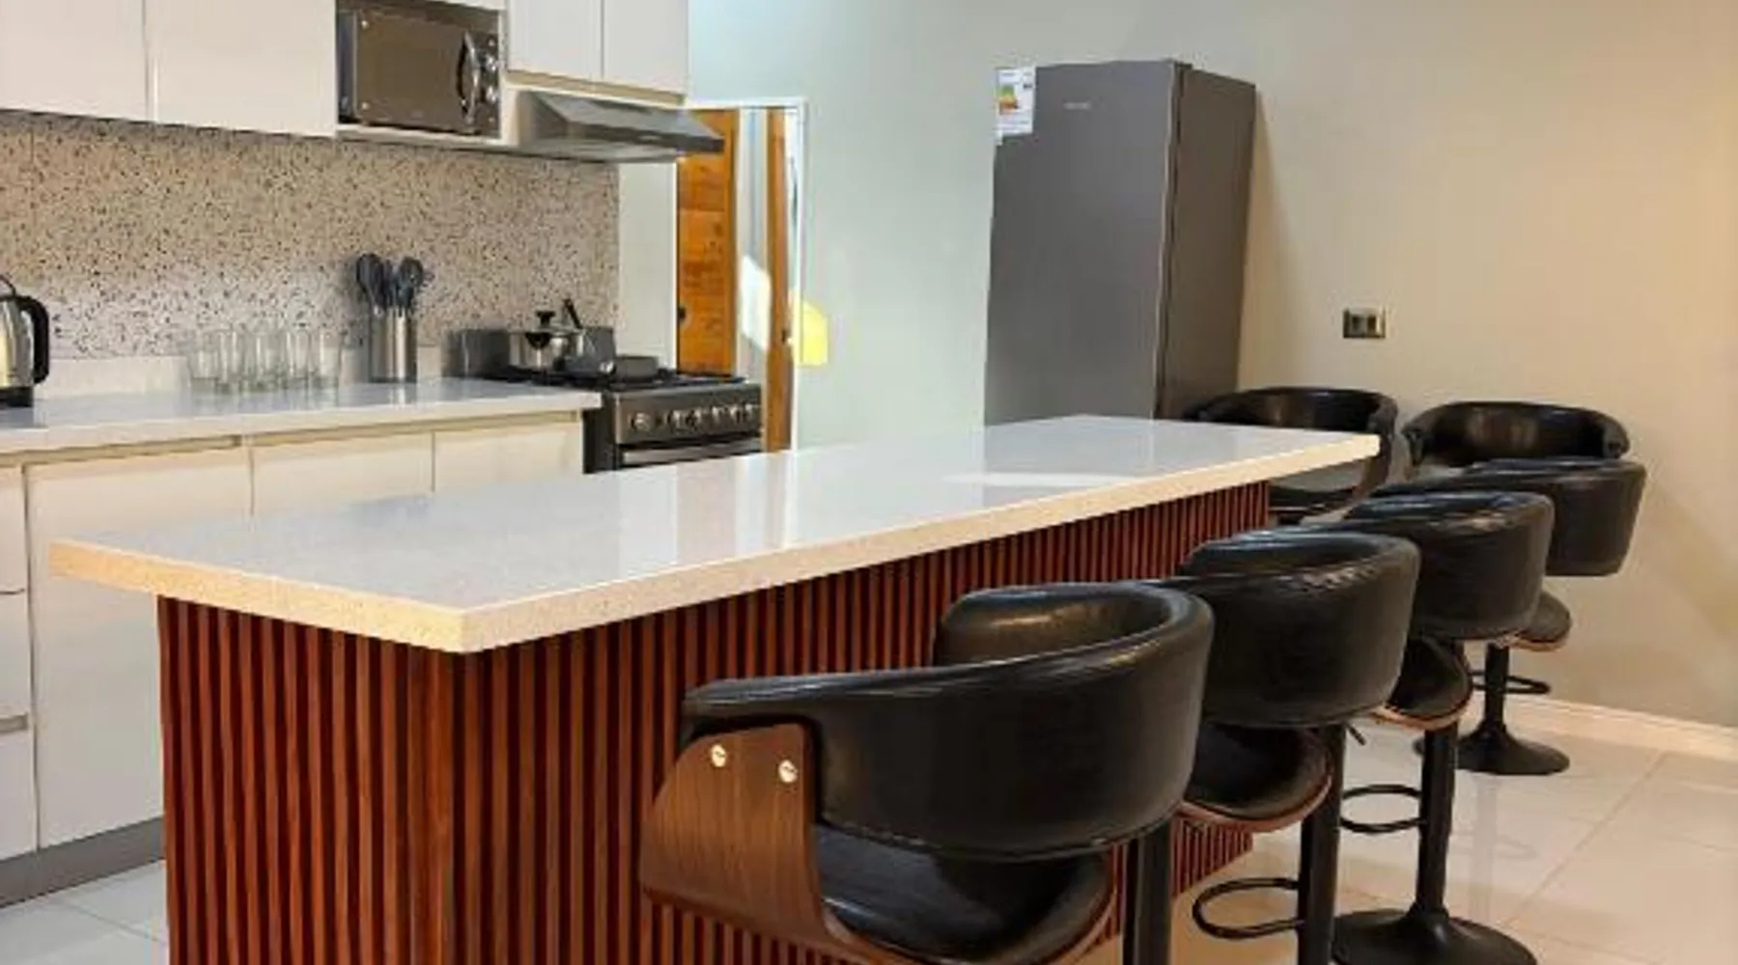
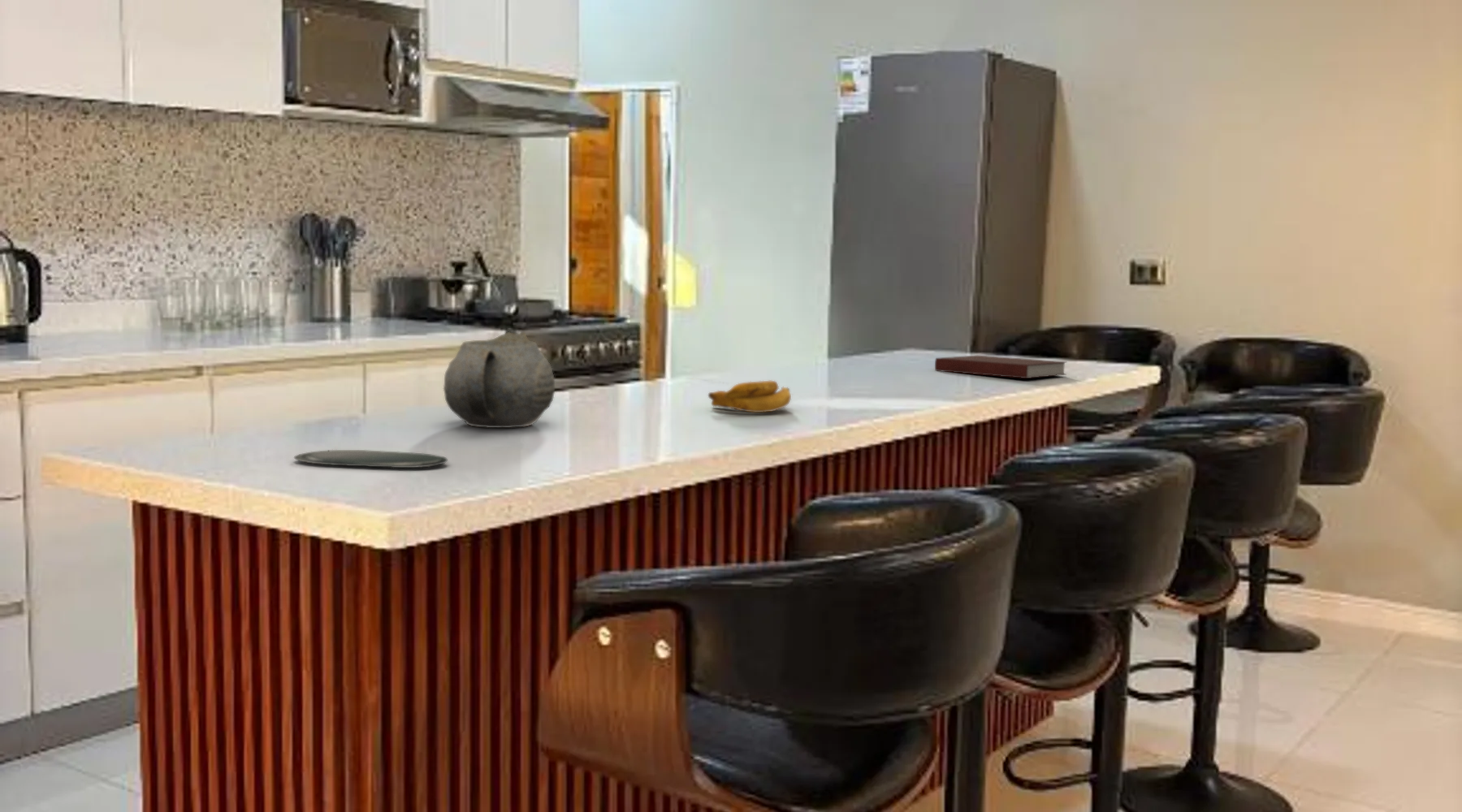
+ oval tray (371, 458)
+ notebook (1000, 366)
+ banana (750, 394)
+ teapot (496, 380)
